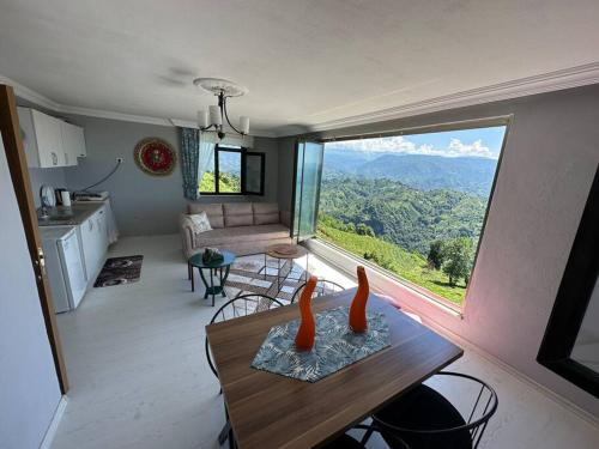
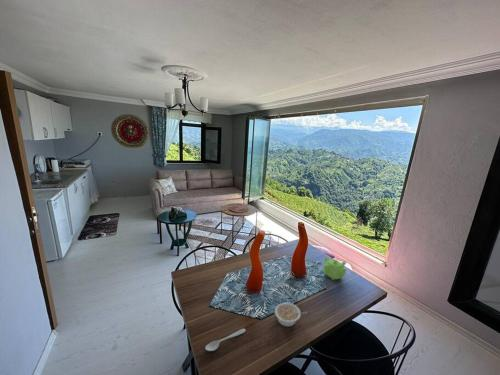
+ spoon (226, 338)
+ teapot (335, 268)
+ legume (288, 314)
